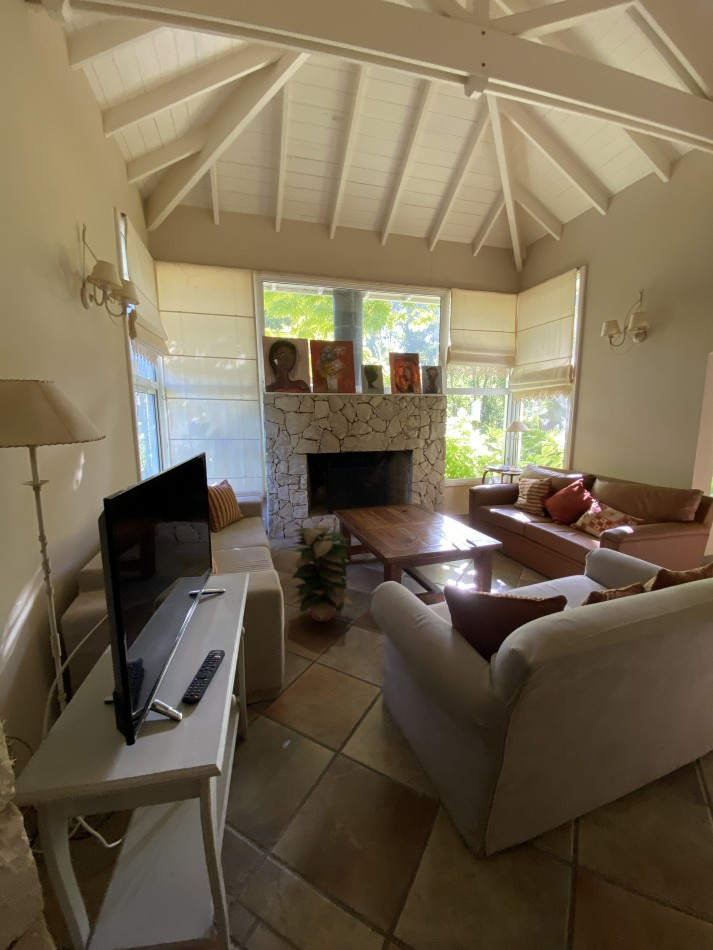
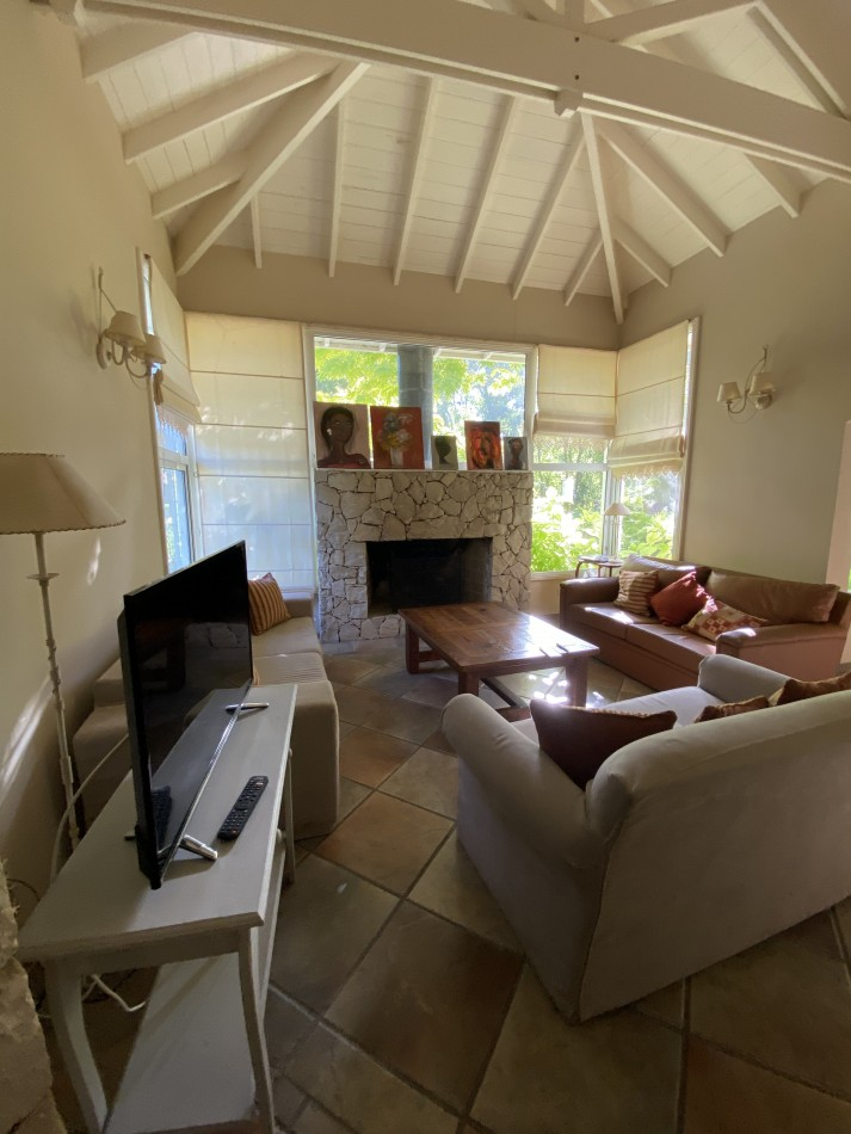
- decorative plant (321, 572)
